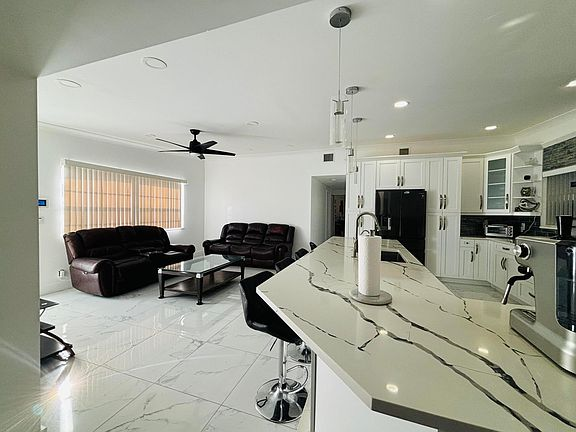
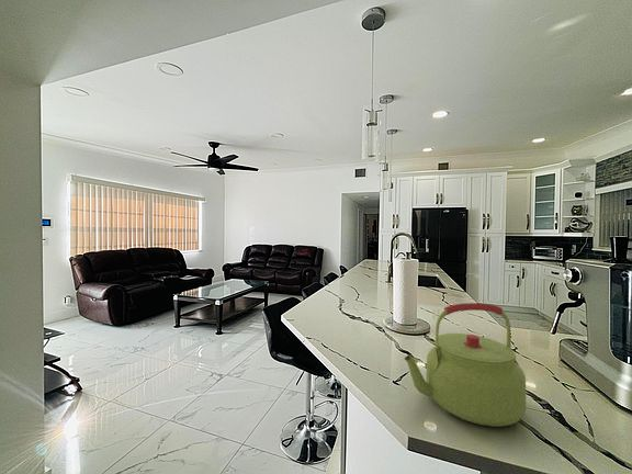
+ kettle (460, 352)
